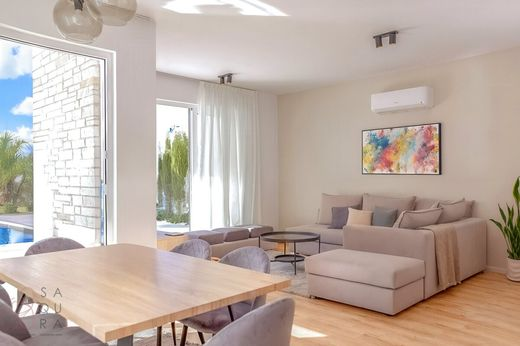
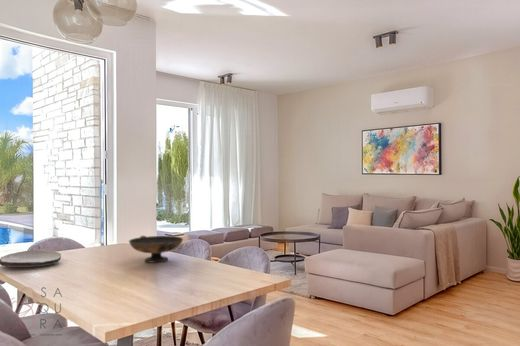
+ plate (31, 259)
+ decorative bowl (156, 249)
